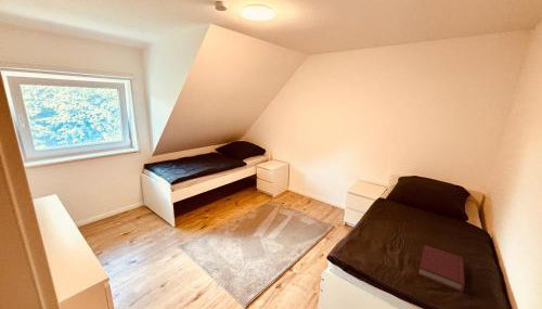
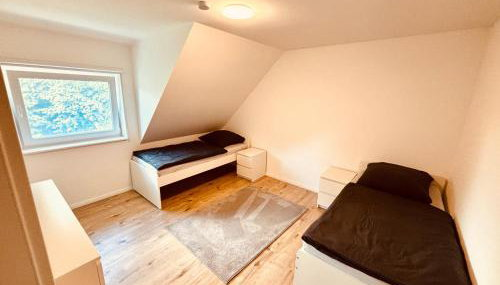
- hardback book (441, 266)
